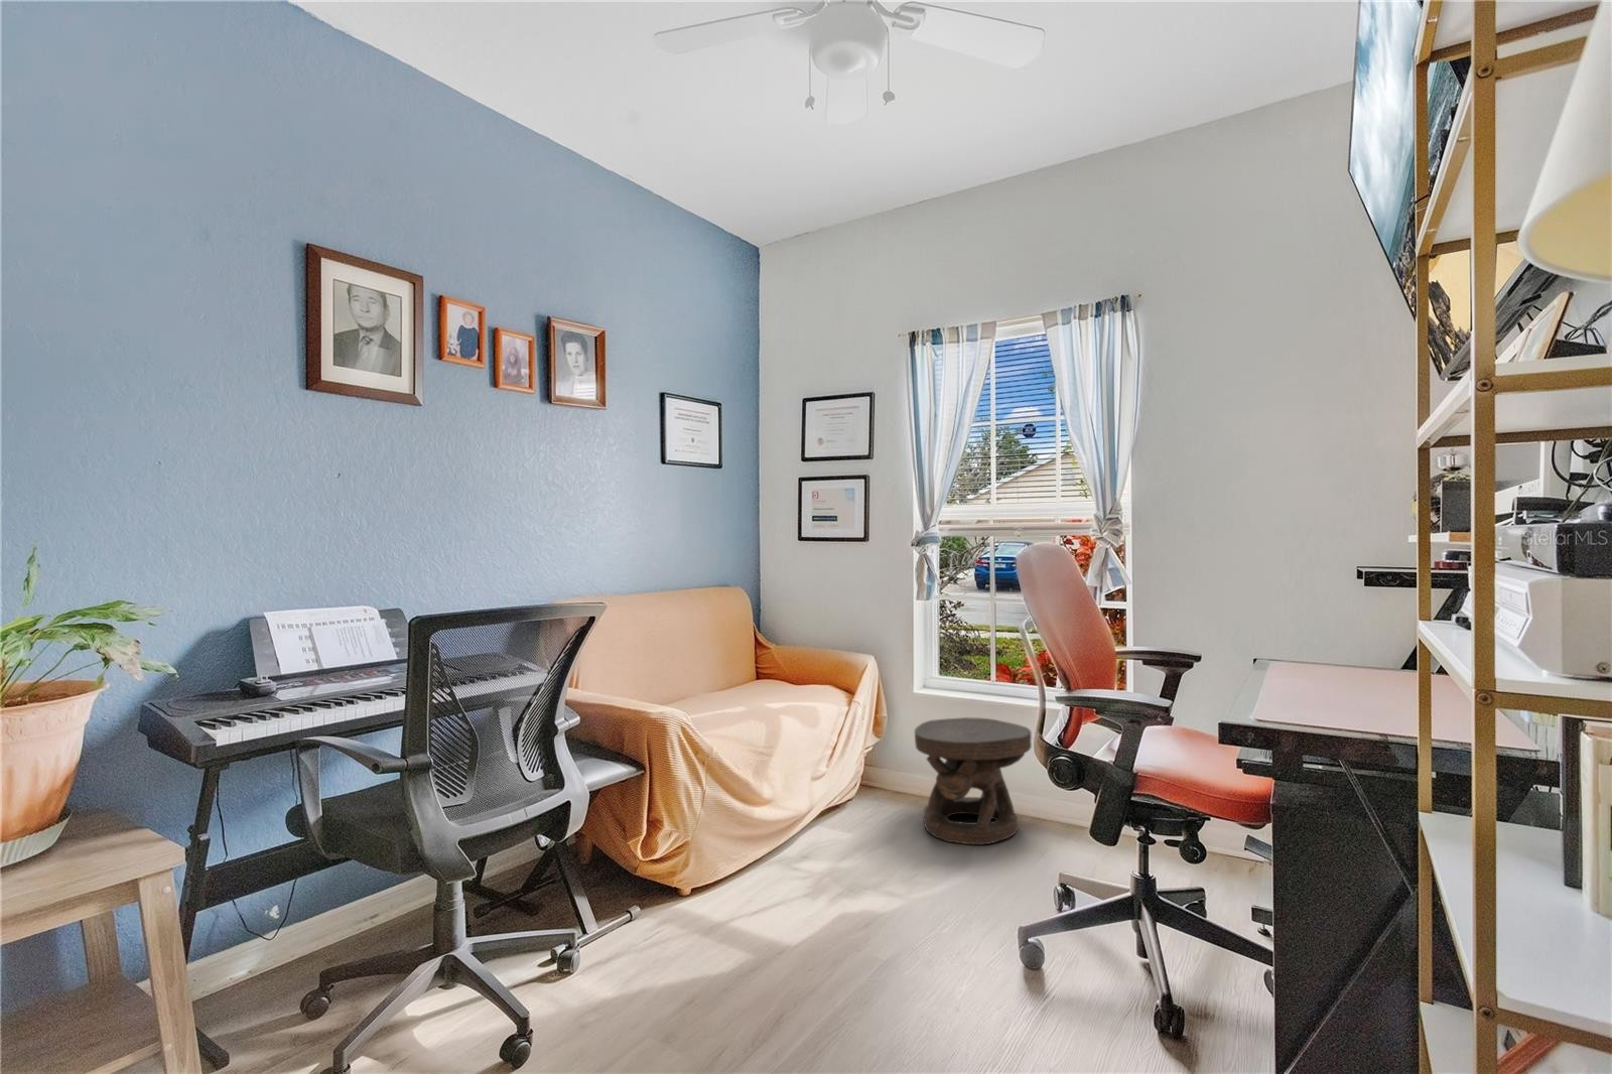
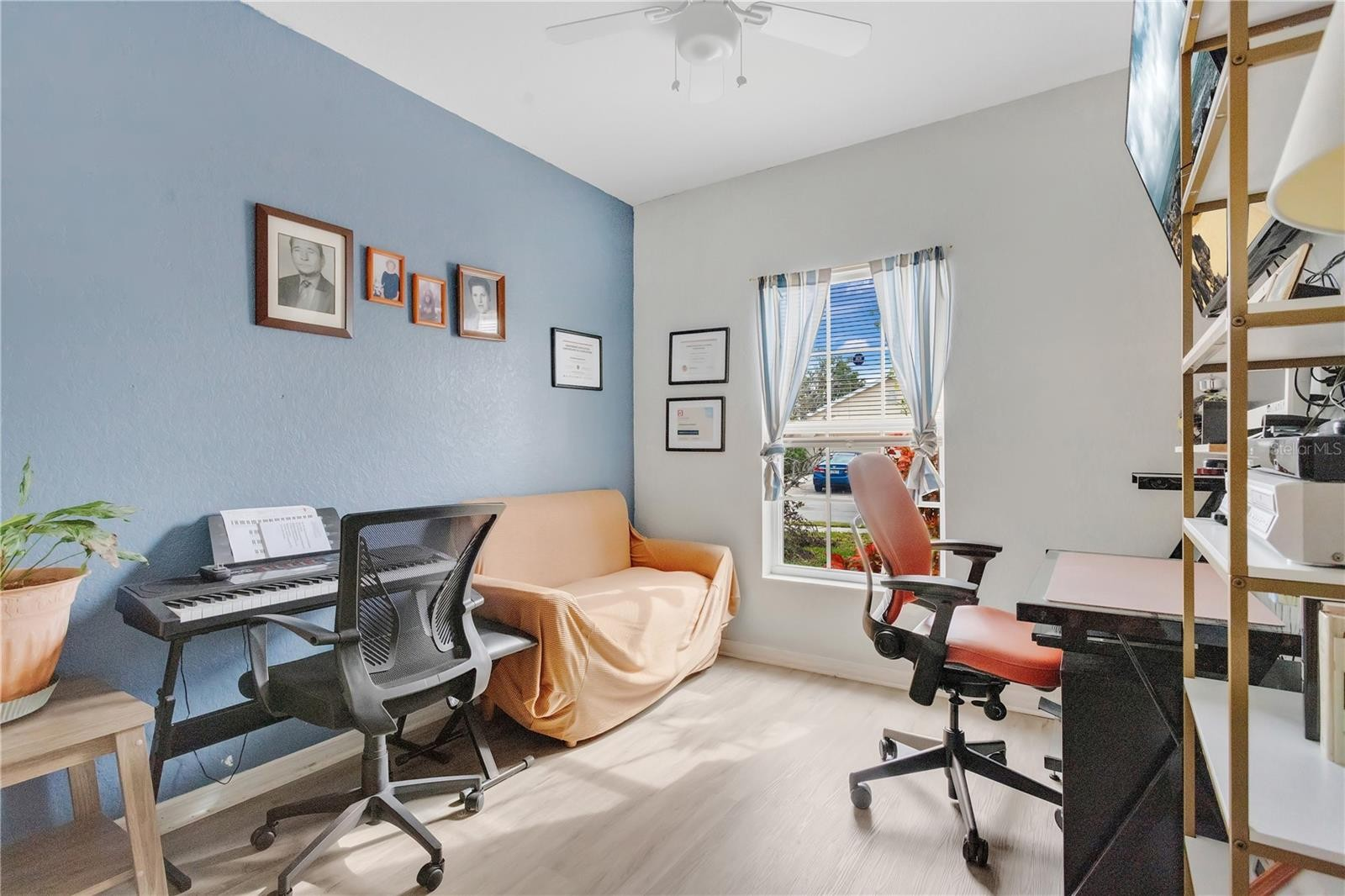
- carved stool (970, 776)
